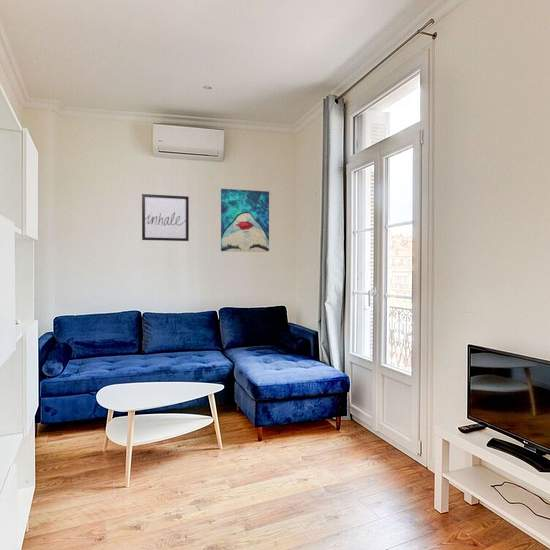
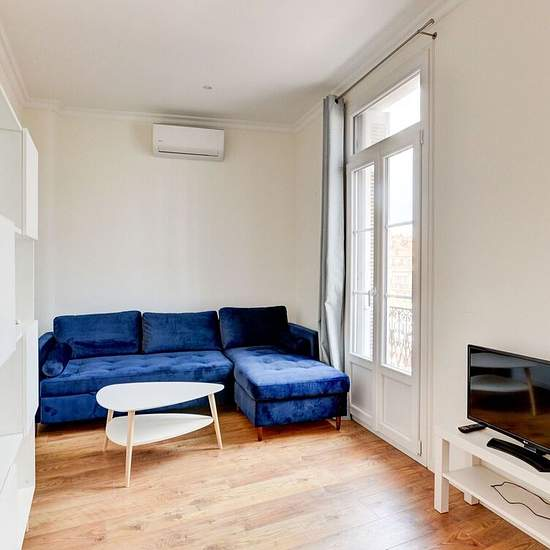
- wall art (245, 220)
- wall art (165, 217)
